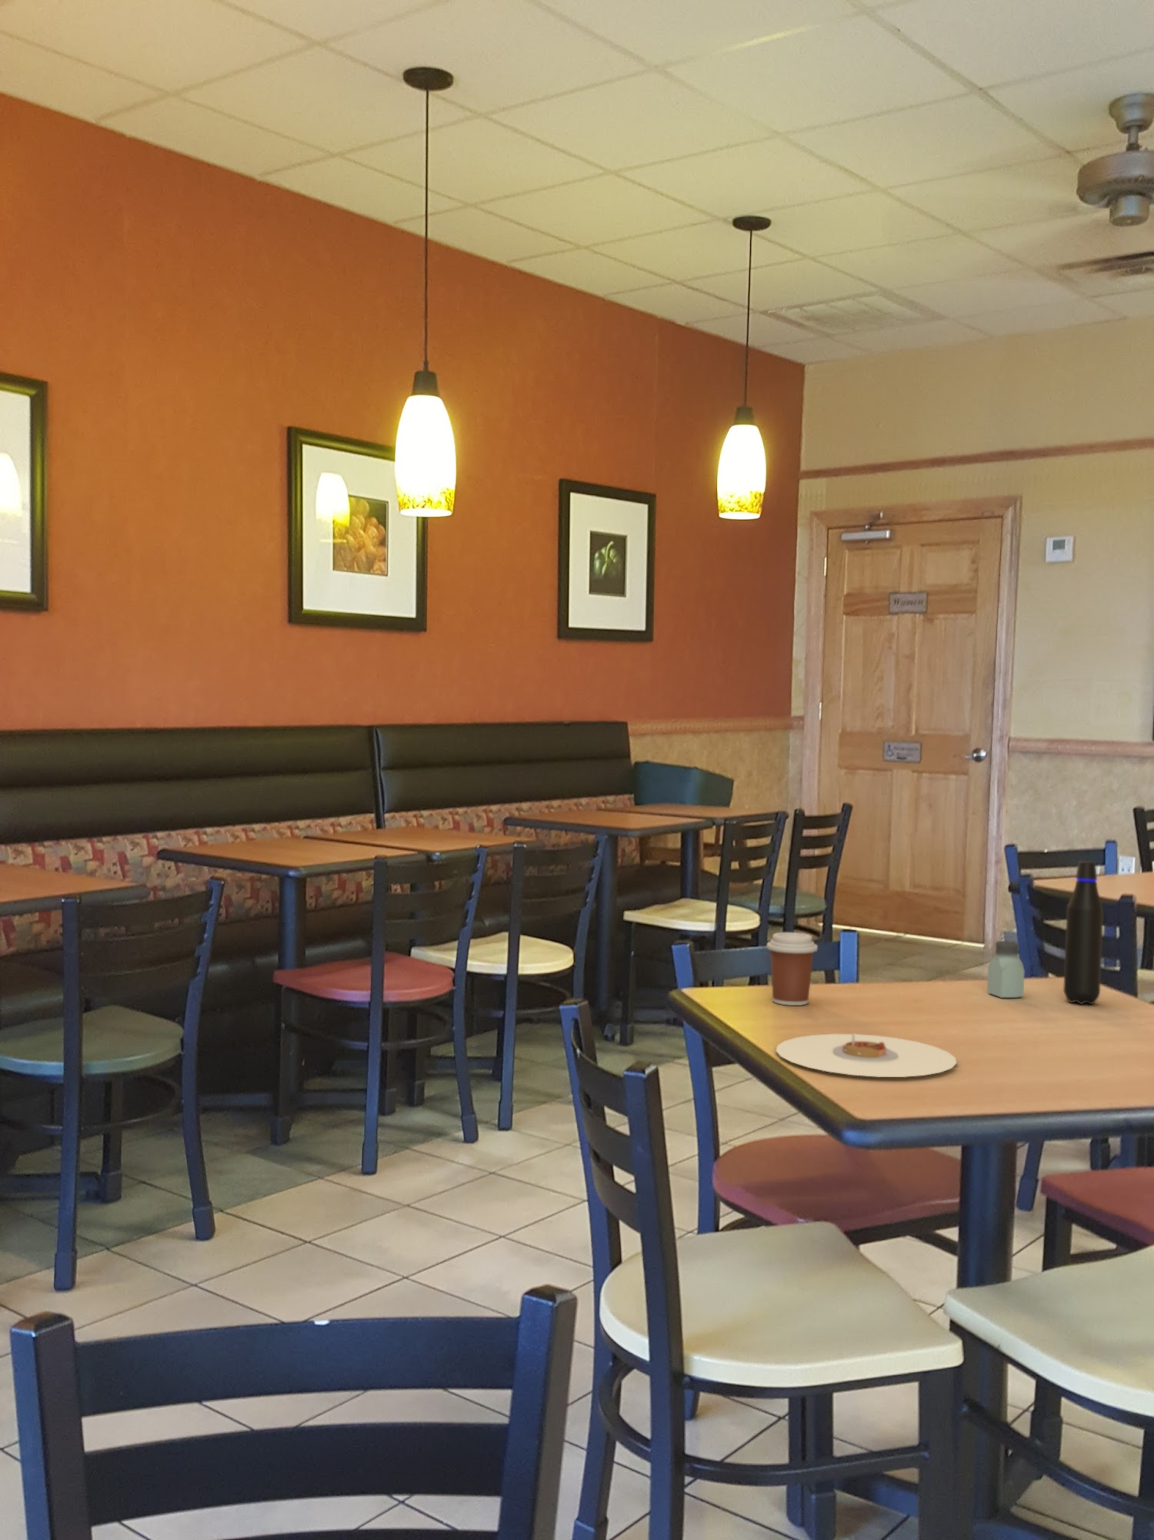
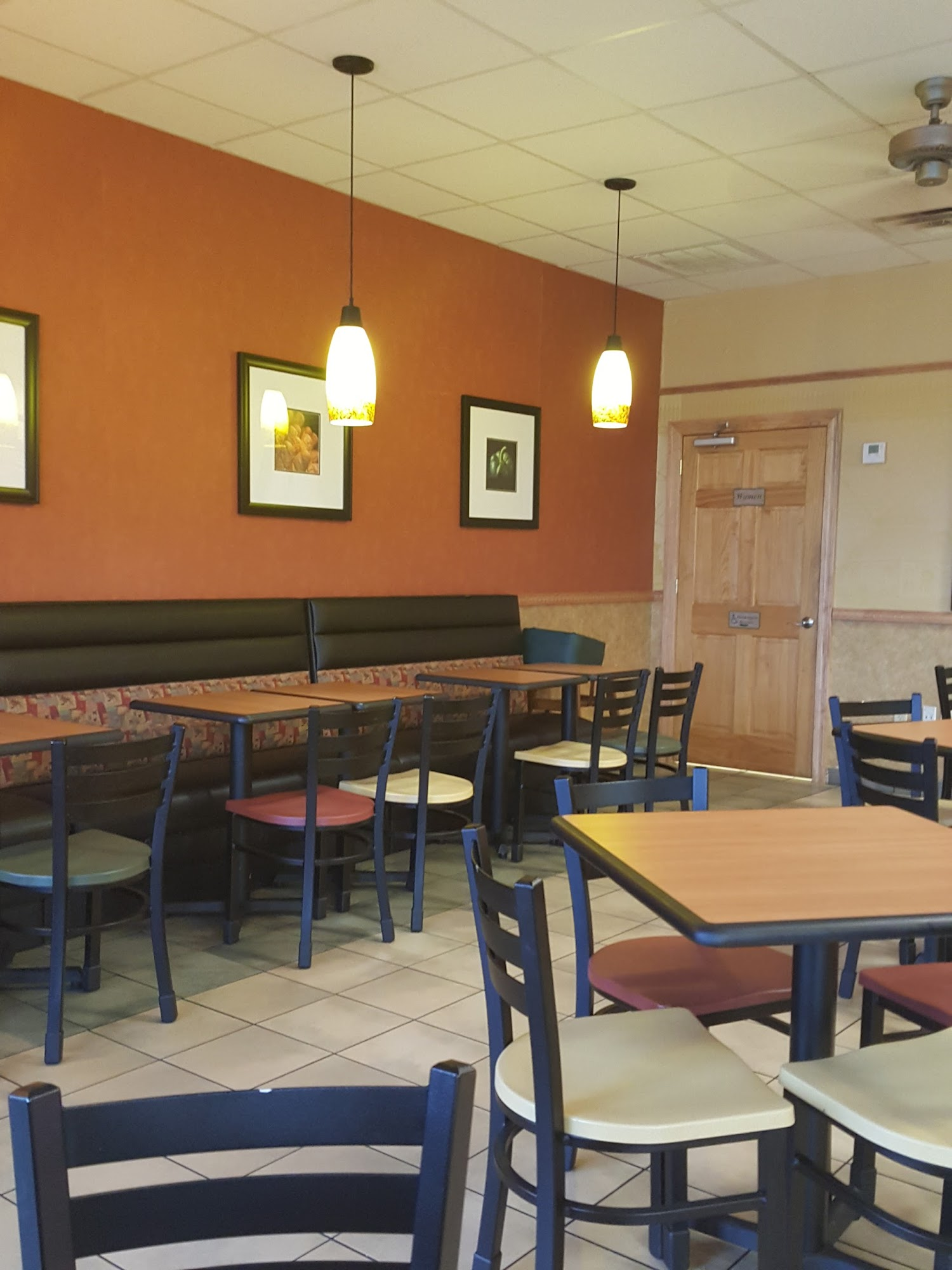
- saltshaker (1006, 969)
- water bottle (1084, 932)
- plate (864, 1045)
- coffee cup (790, 968)
